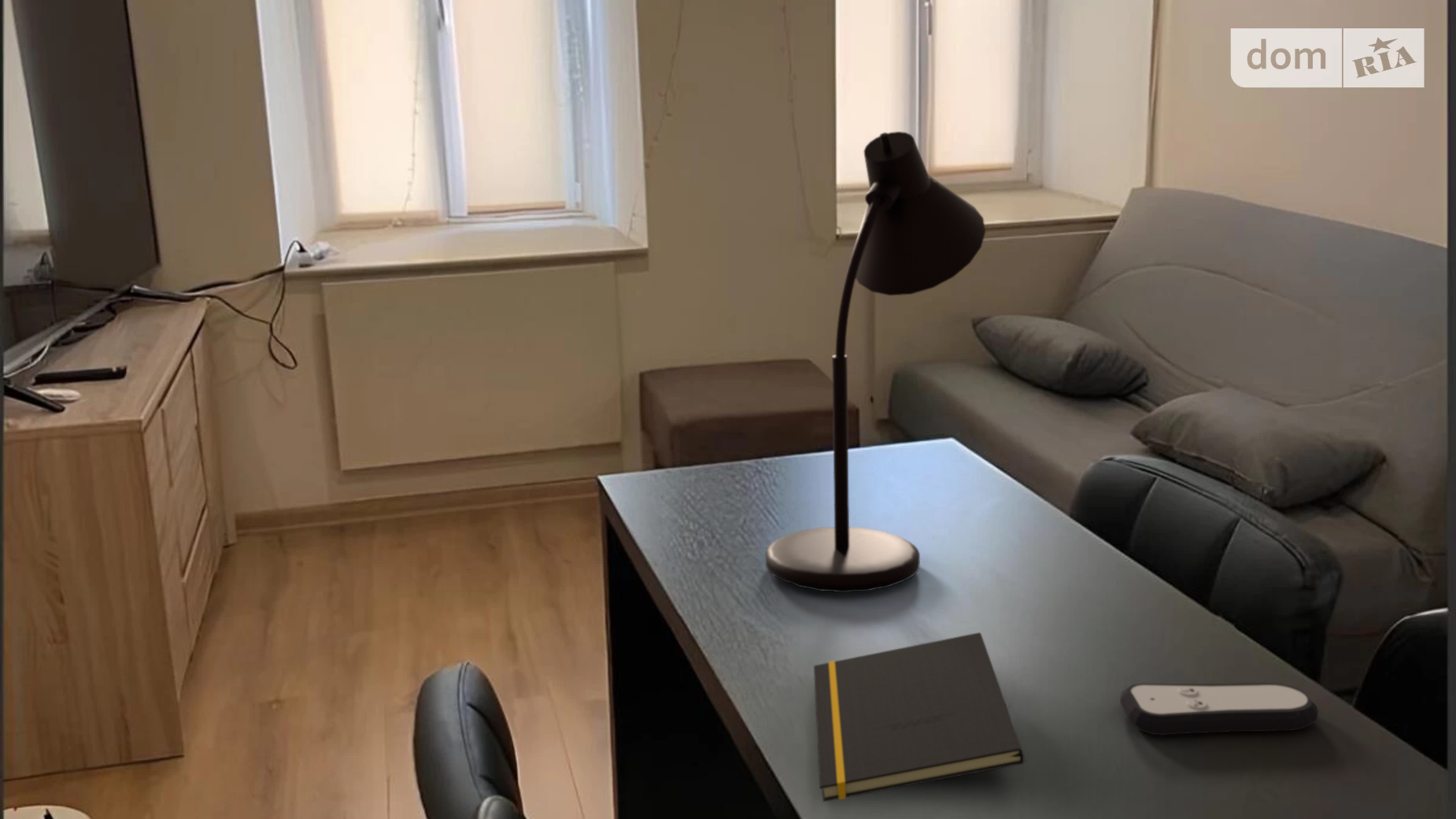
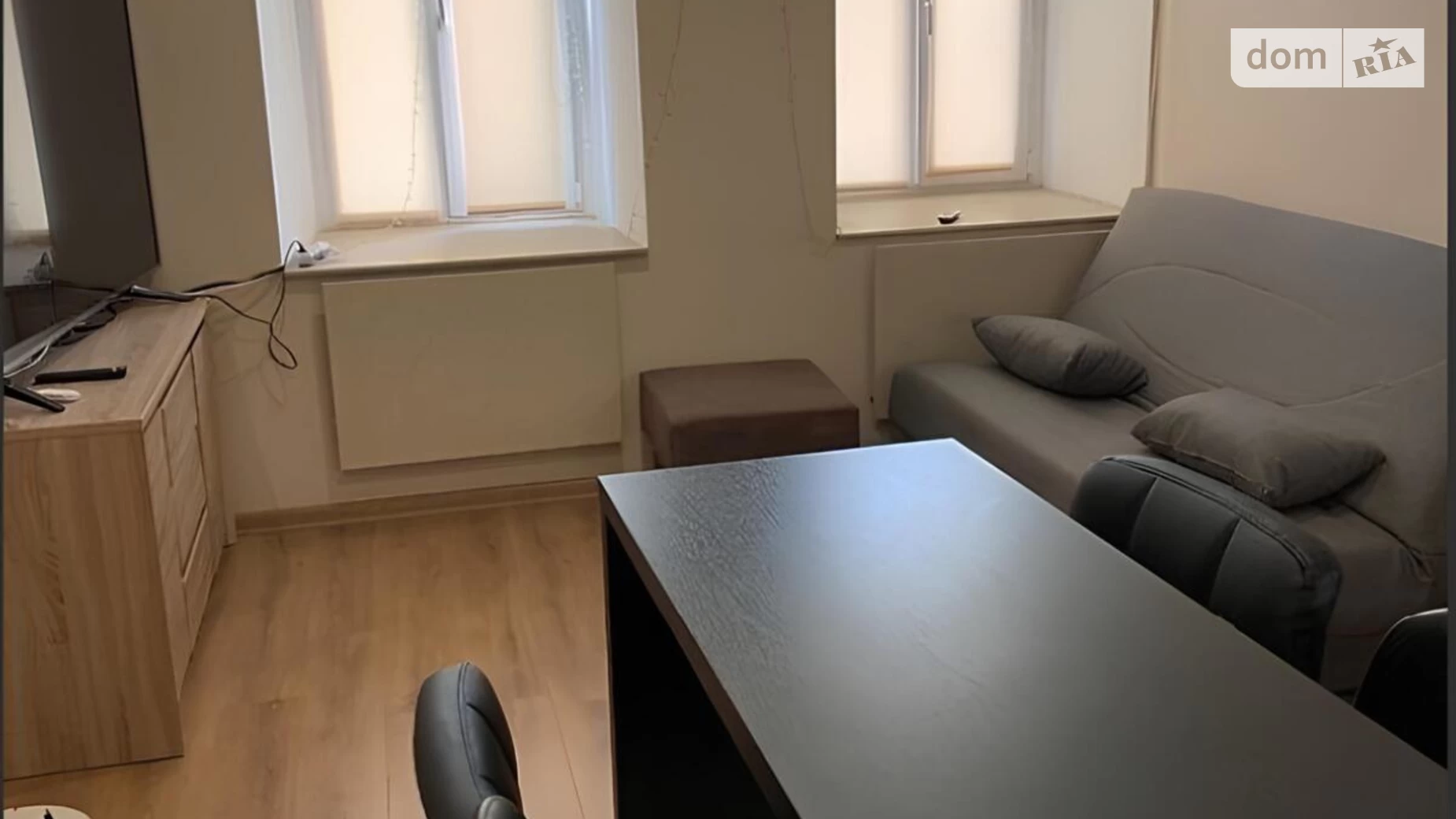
- notepad (908, 710)
- remote control (1218, 706)
- desk lamp (845, 346)
